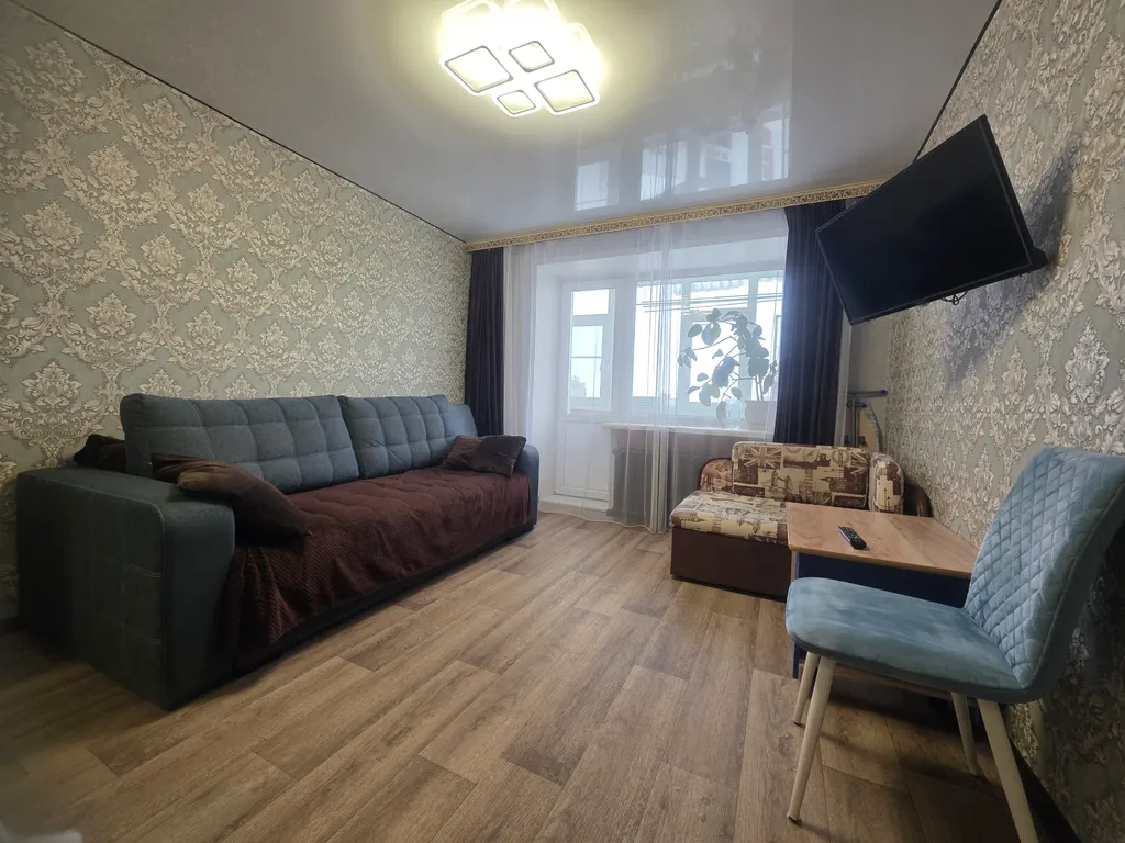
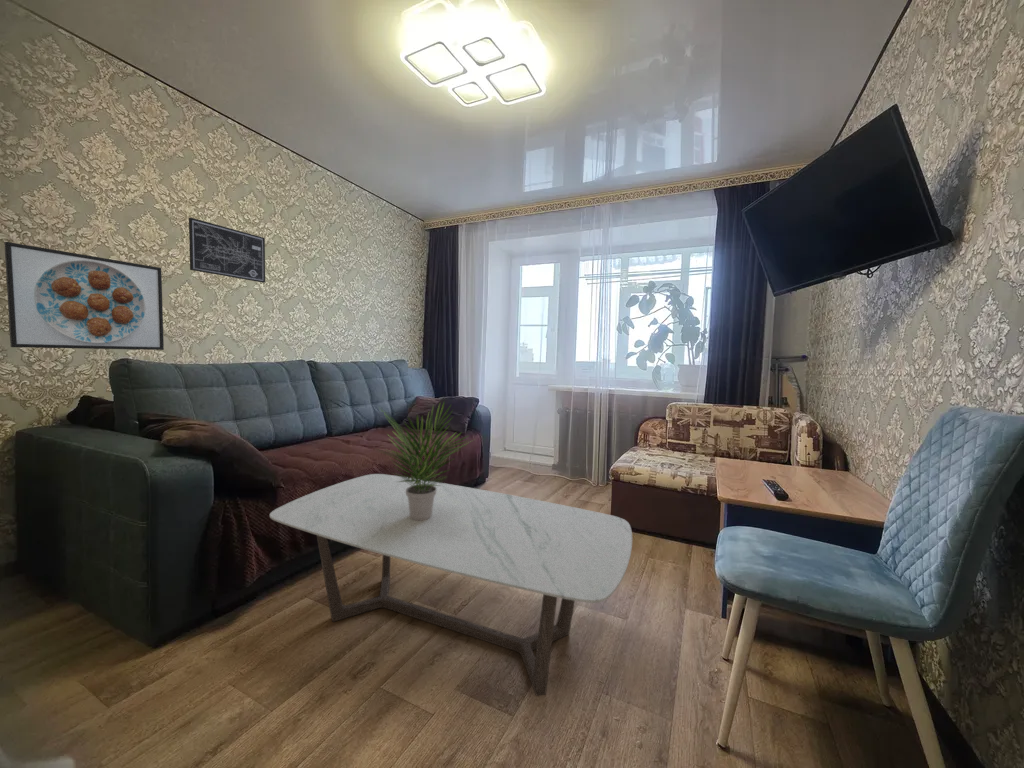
+ wall art (230, 252)
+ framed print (94, 303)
+ coffee table (449, 571)
+ potted plant (421, 460)
